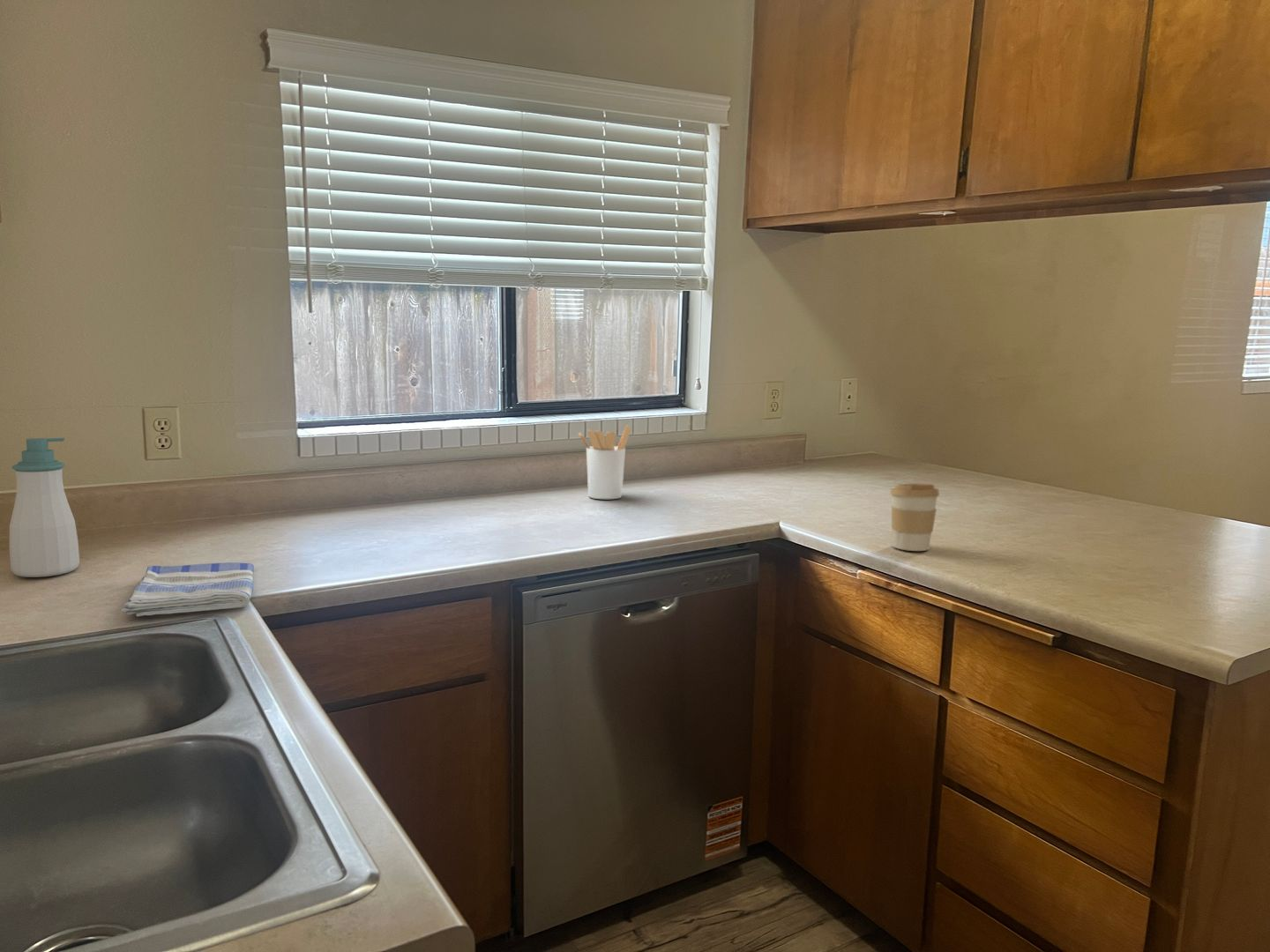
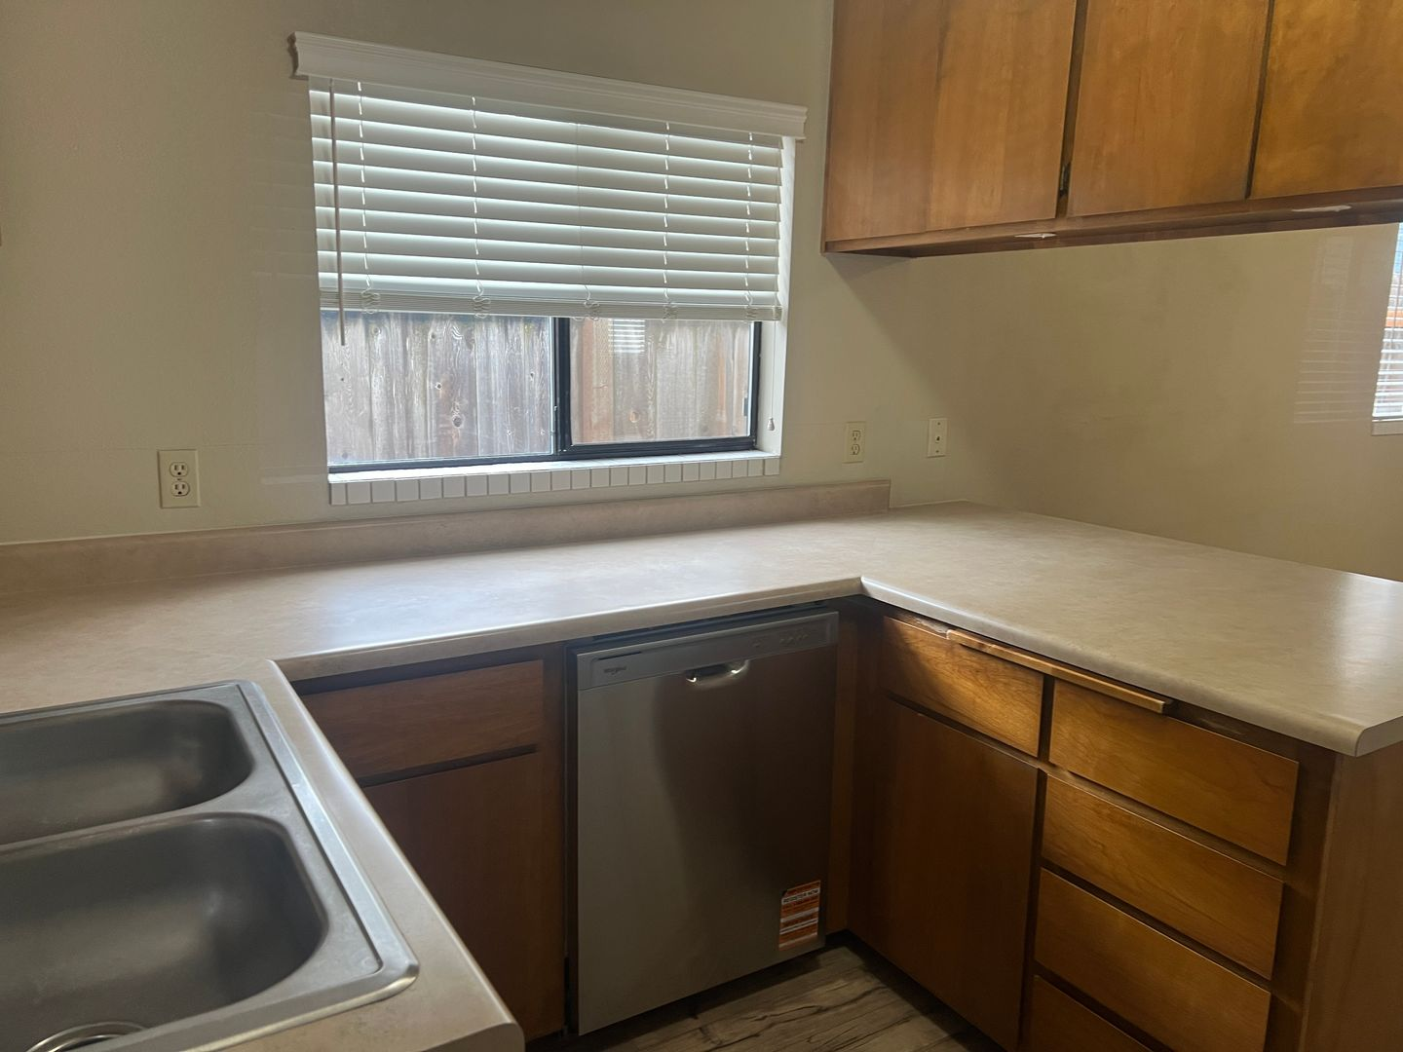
- soap bottle (41, 505)
- coffee cup (913, 515)
- dish towel (194, 584)
- utensil holder (604, 461)
